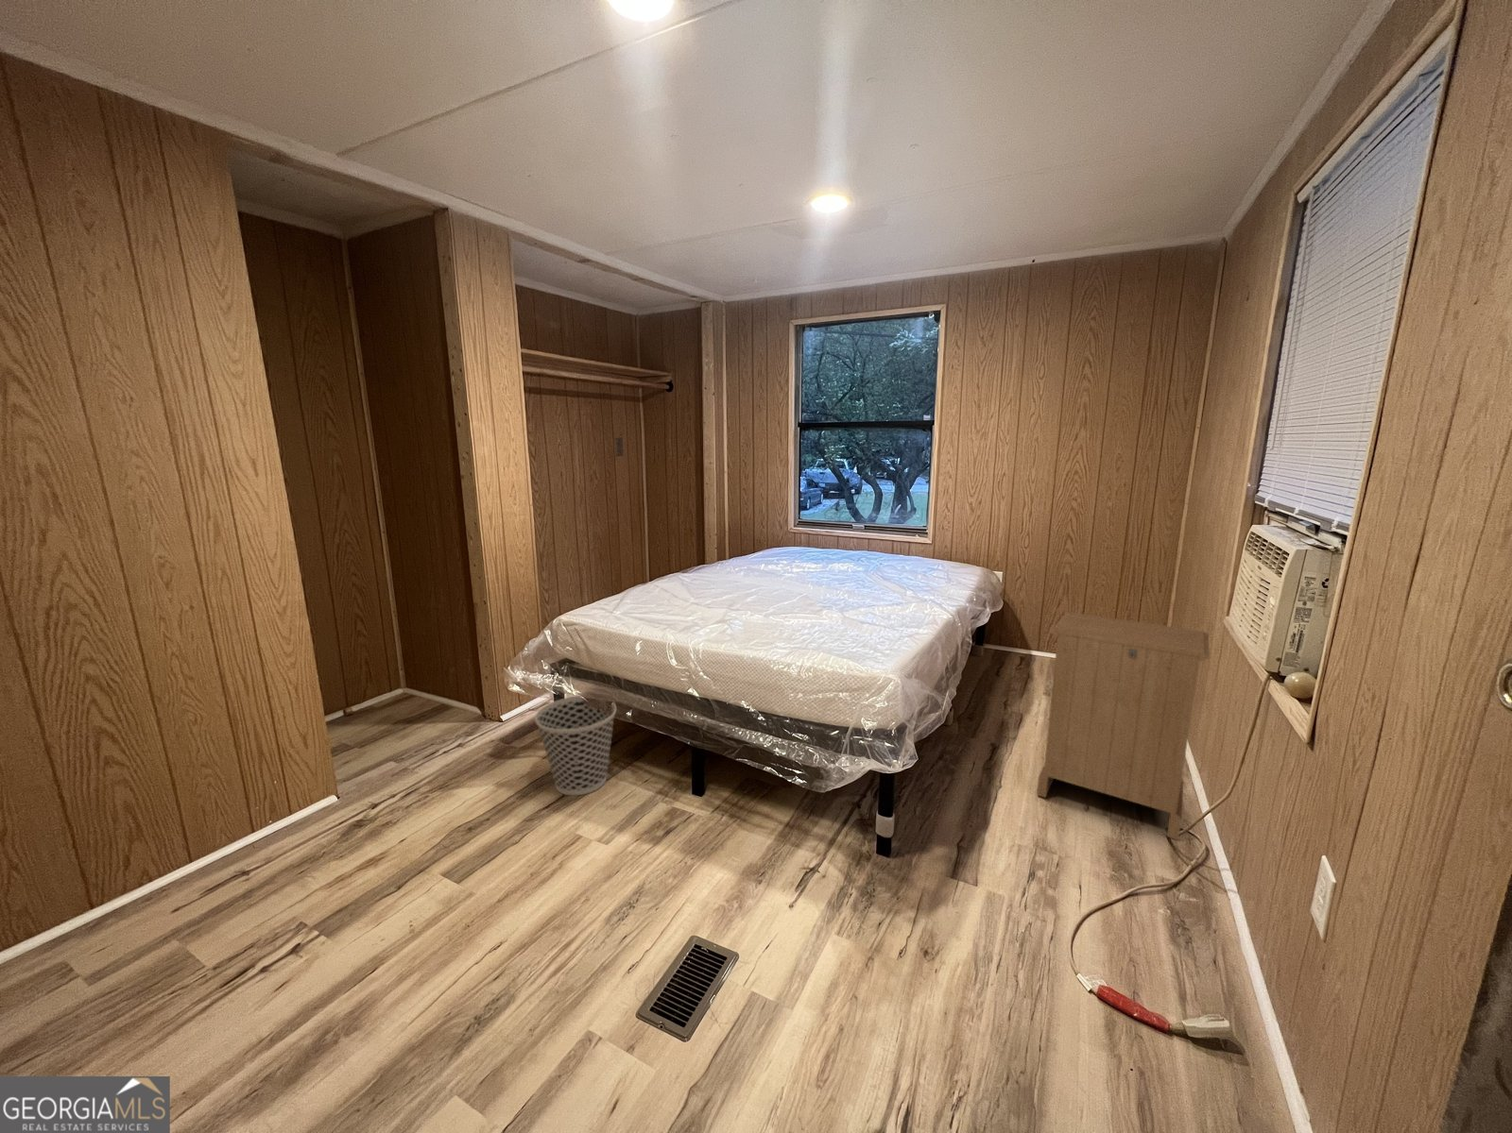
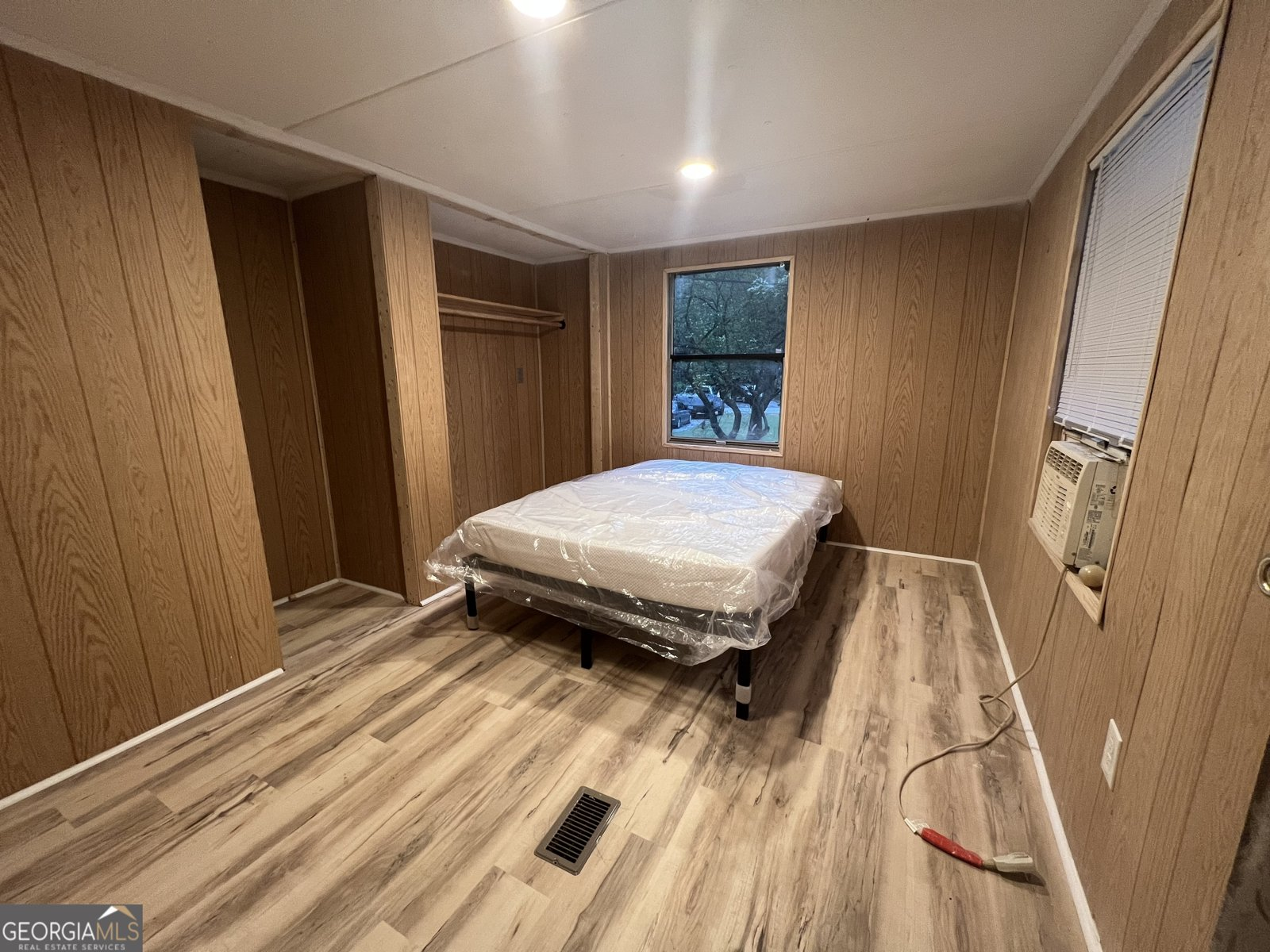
- cabinet (1118, 715)
- wastebasket (579, 746)
